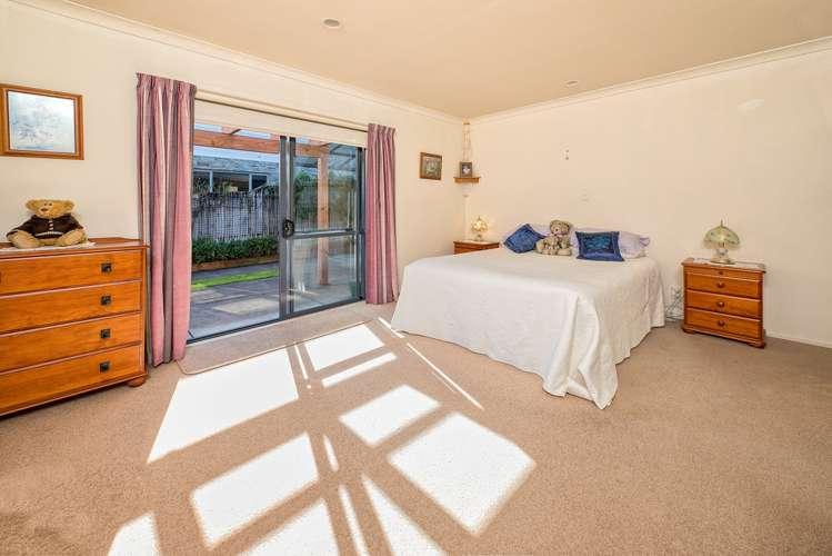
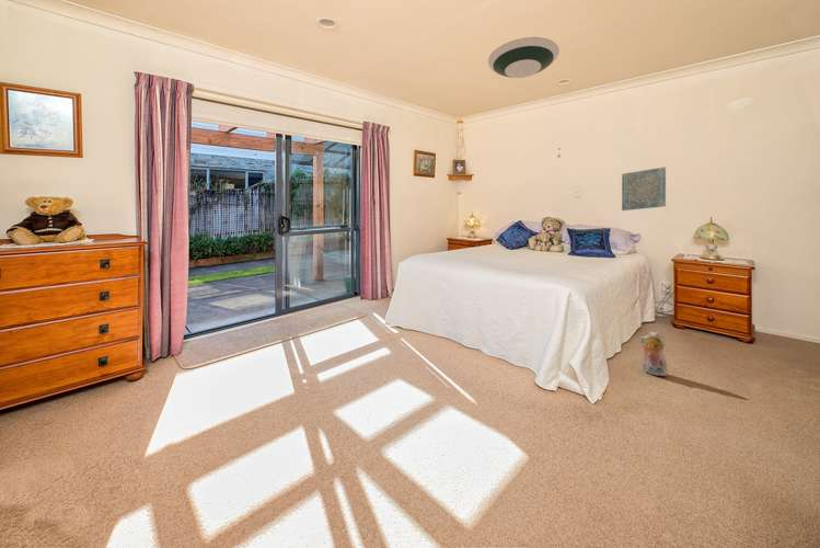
+ plush toy (652, 352)
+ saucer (522, 66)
+ wall art (643, 190)
